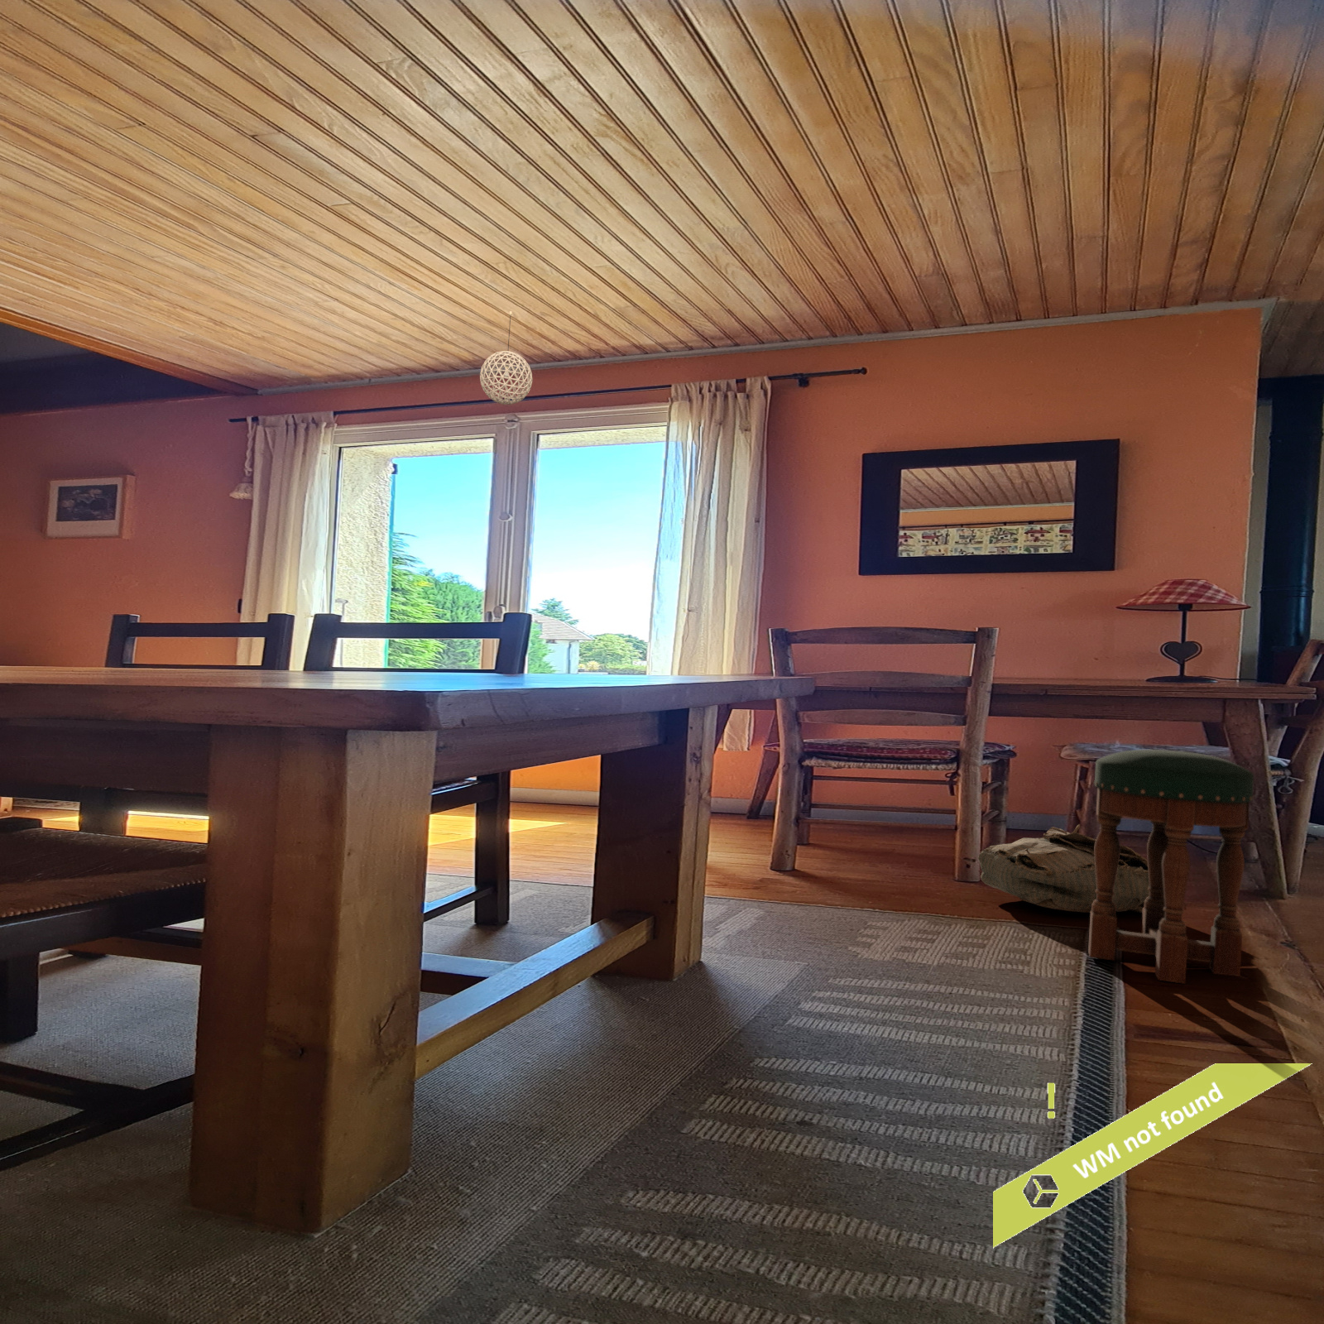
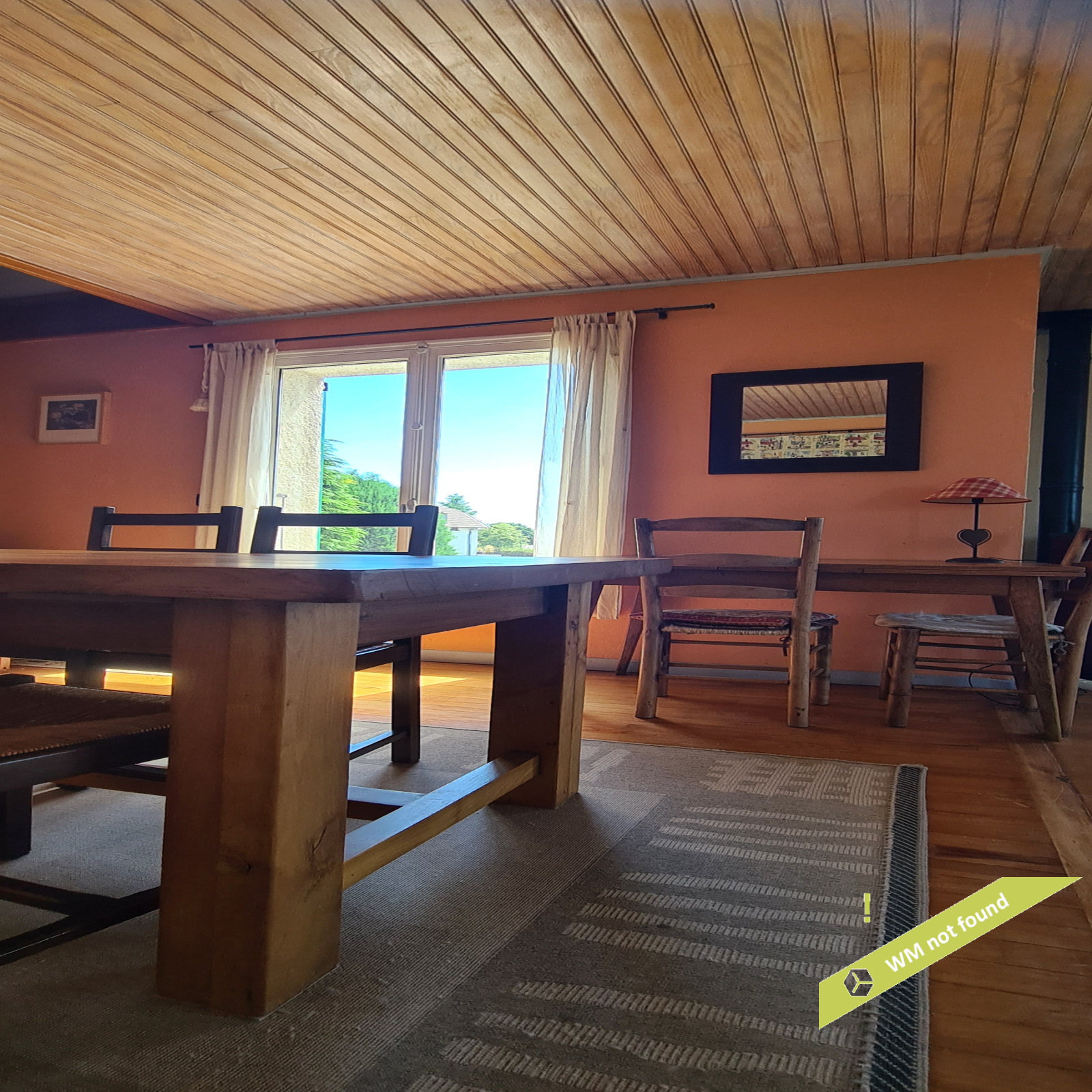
- pendant light (507, 358)
- bag (1062, 862)
- stool (1166, 857)
